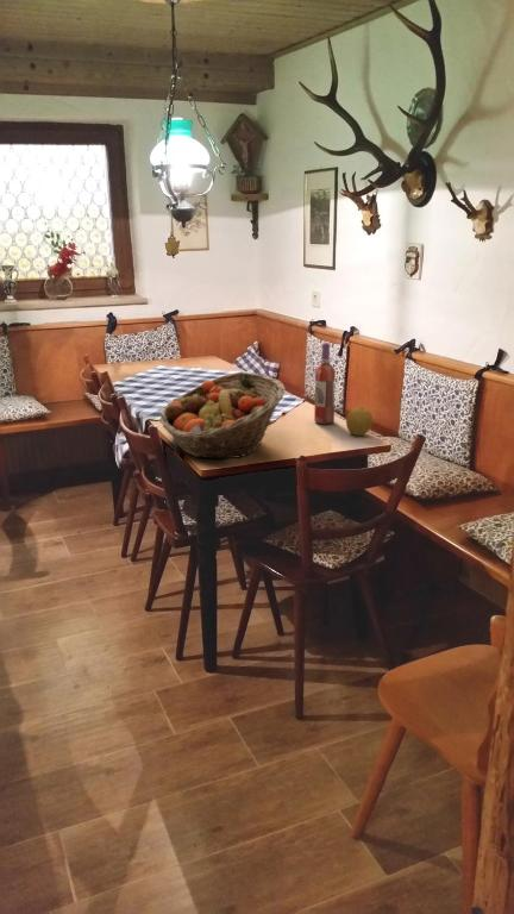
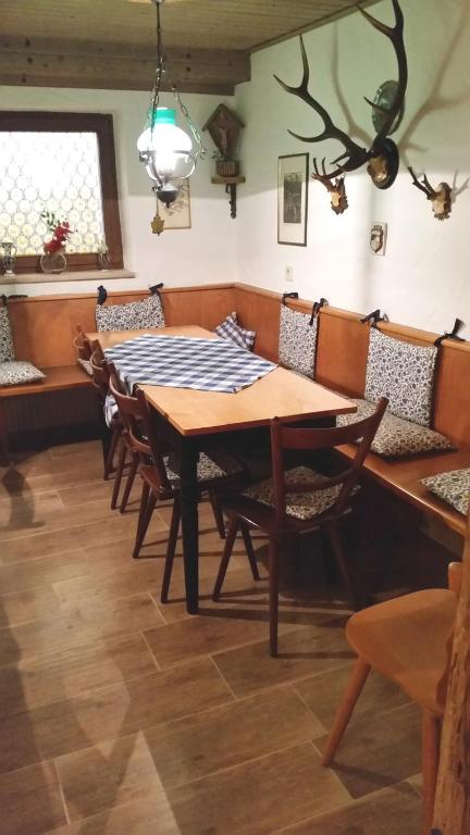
- fruit (358, 420)
- fruit basket (221, 413)
- wine bottle (325, 383)
